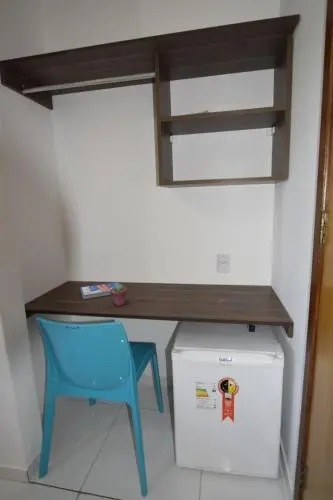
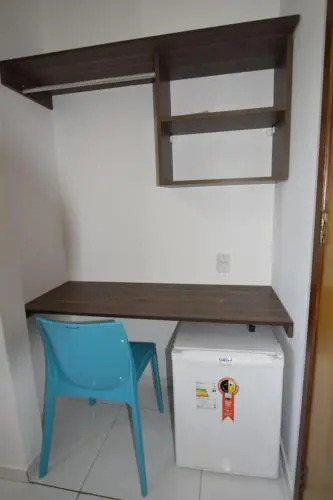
- potted succulent (118, 293)
- book (101, 290)
